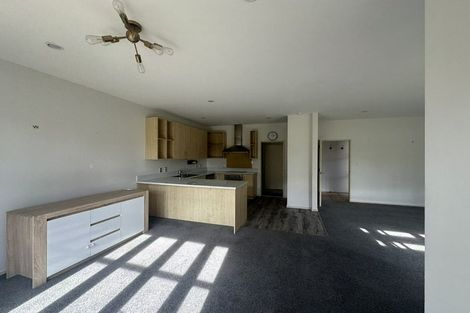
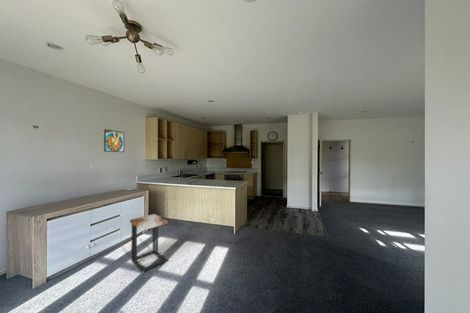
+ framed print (114, 141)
+ side table (153, 240)
